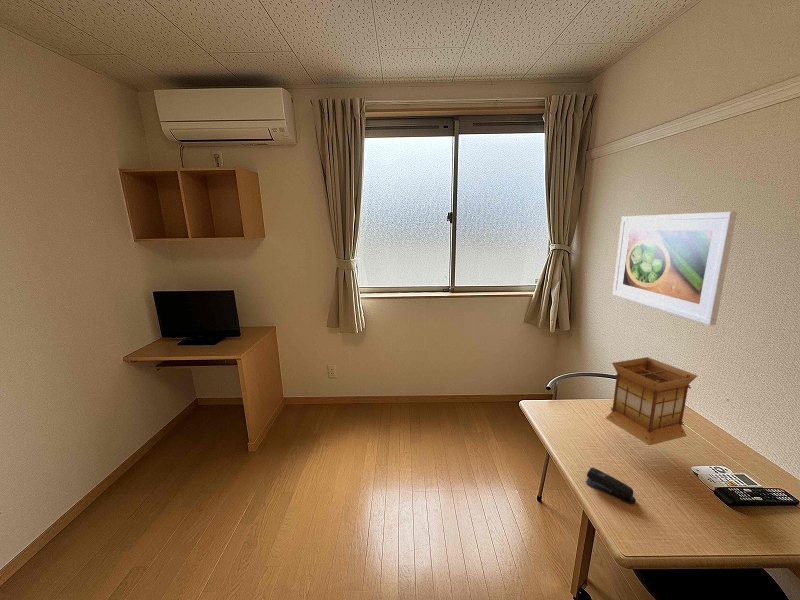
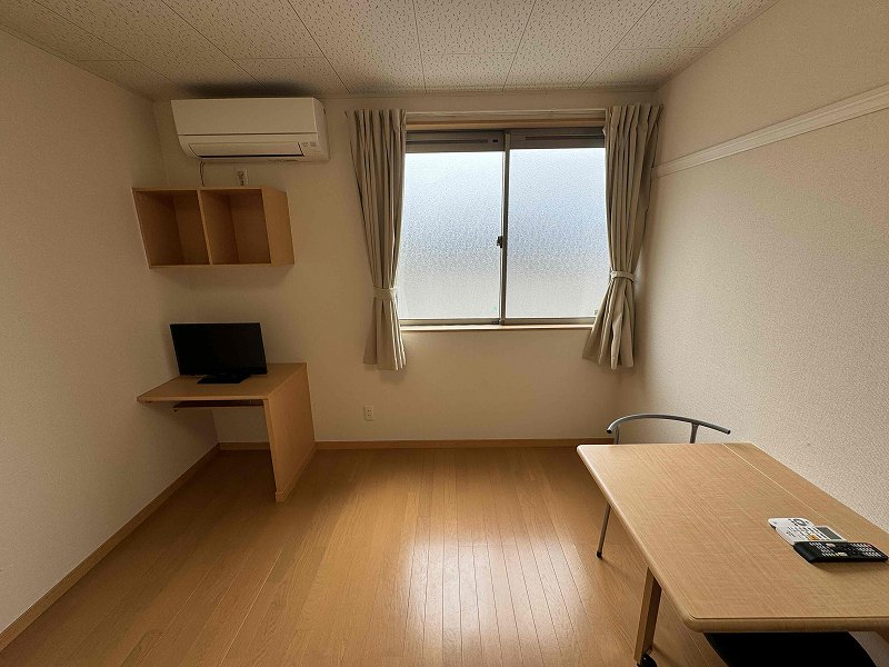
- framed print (660, 262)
- lantern (648, 398)
- stapler (610, 484)
